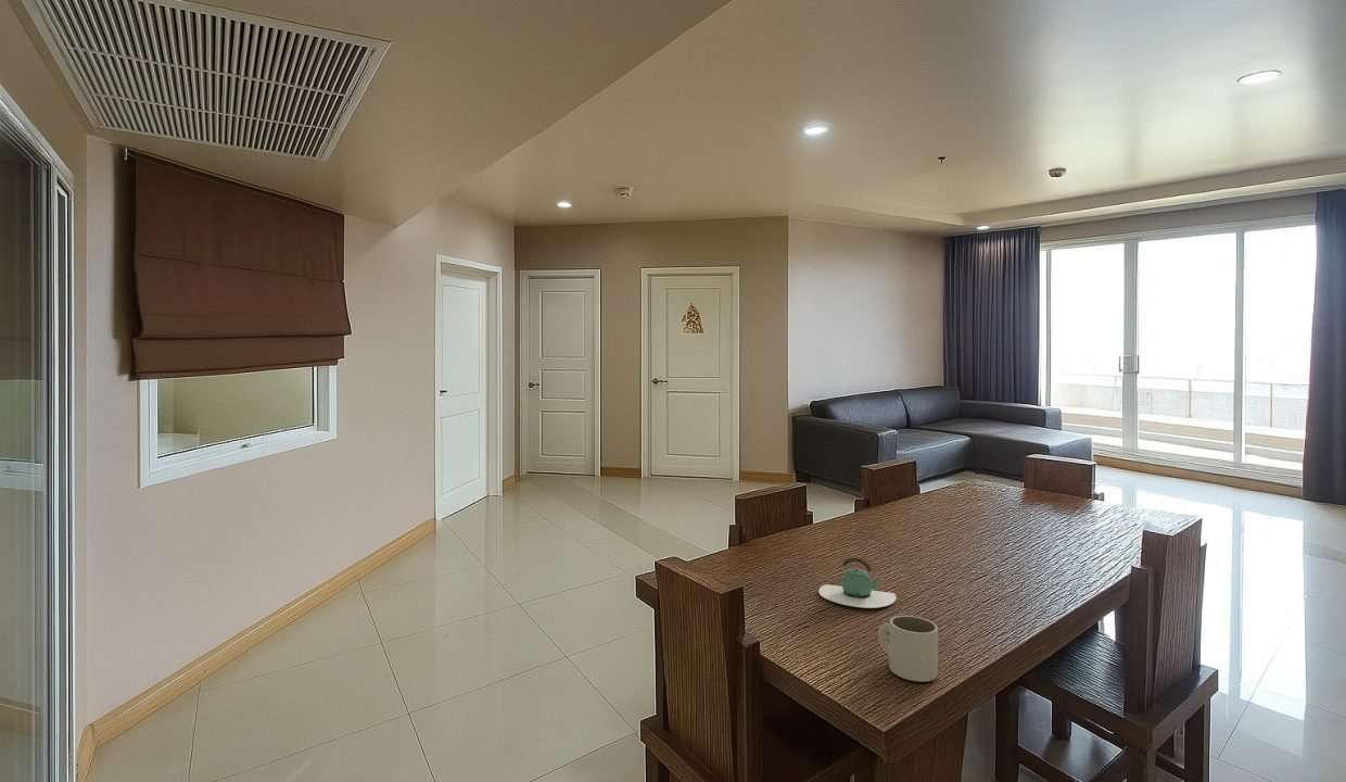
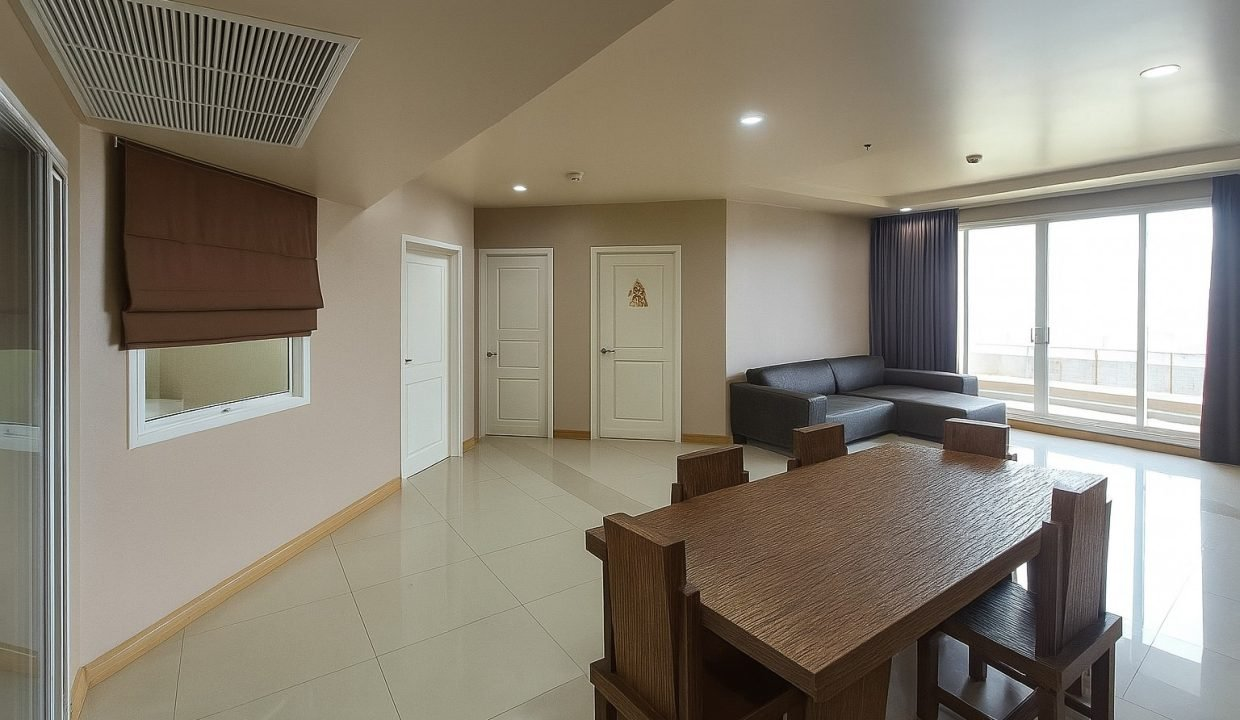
- mug (904, 643)
- teapot (856, 576)
